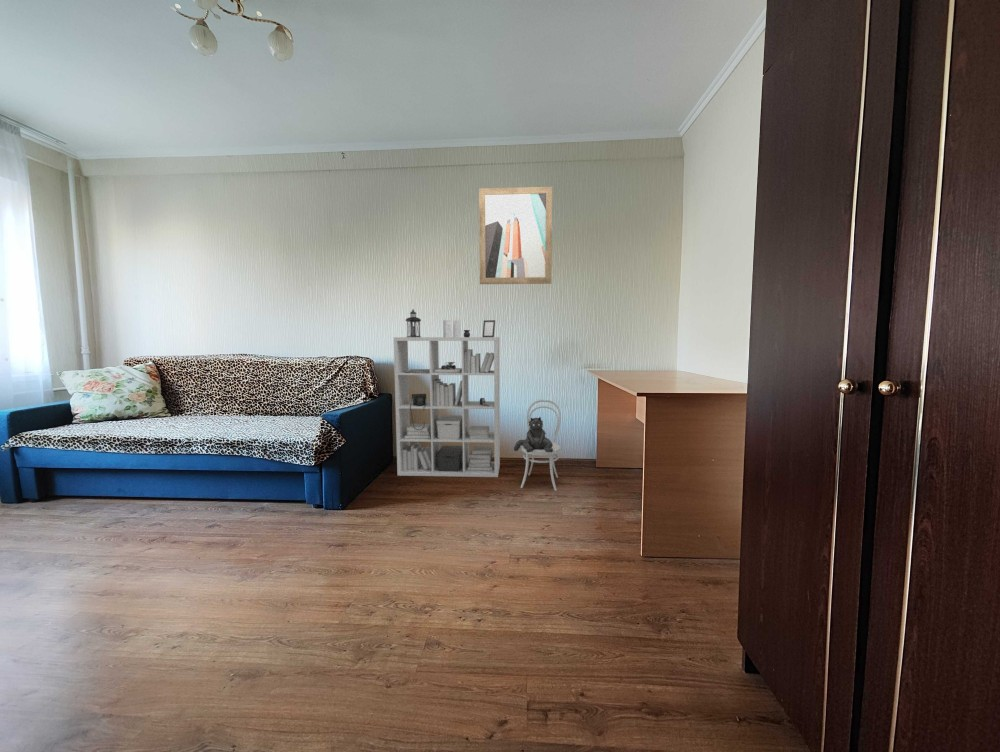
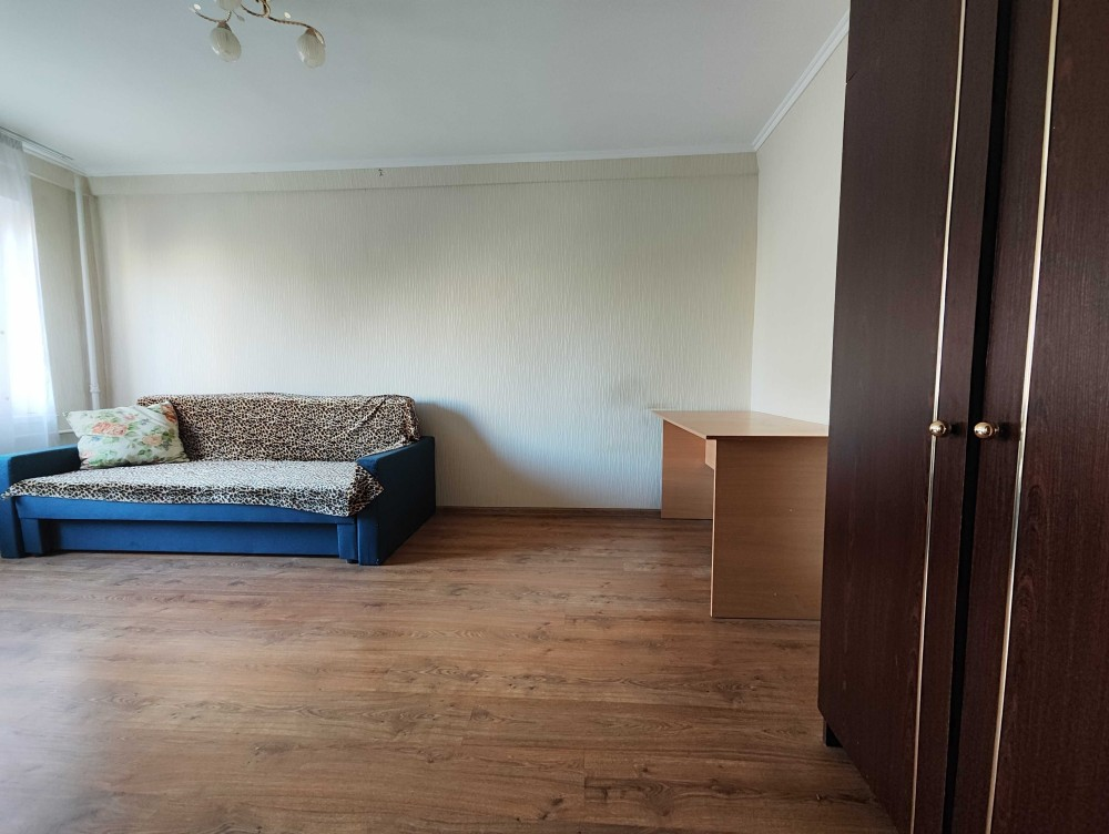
- bookshelf (480, 398)
- wall art (515, 236)
